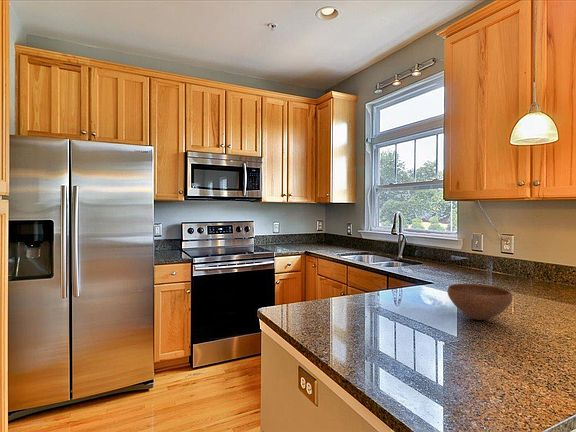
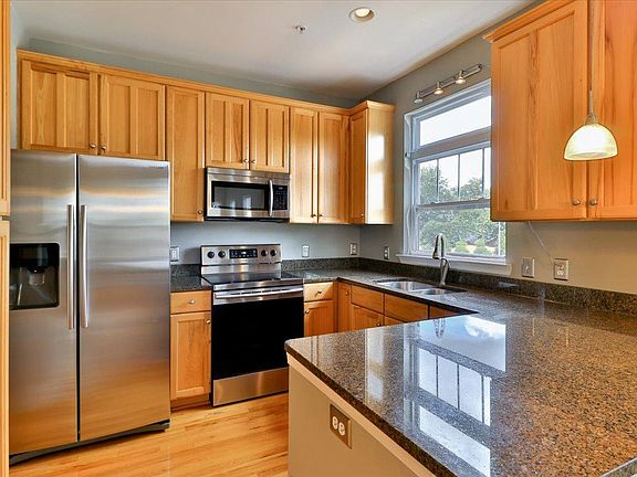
- bowl (478, 304)
